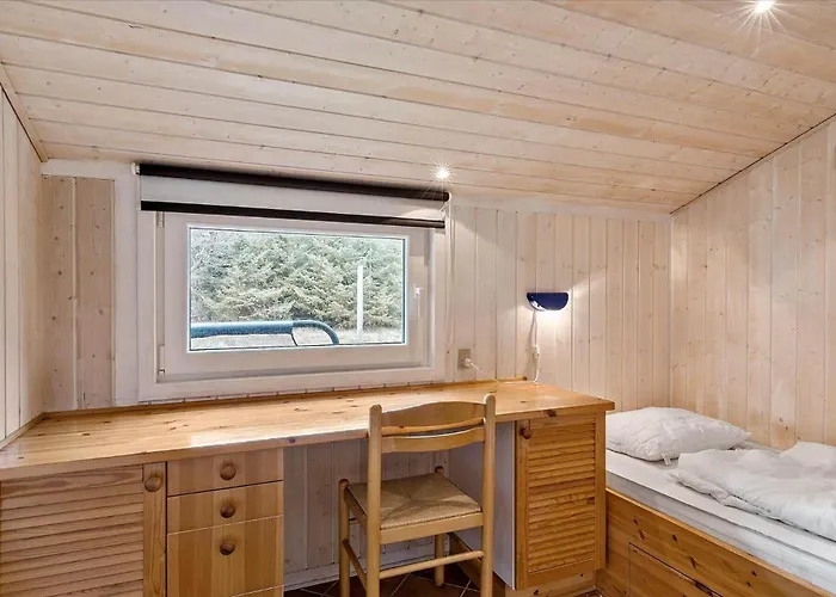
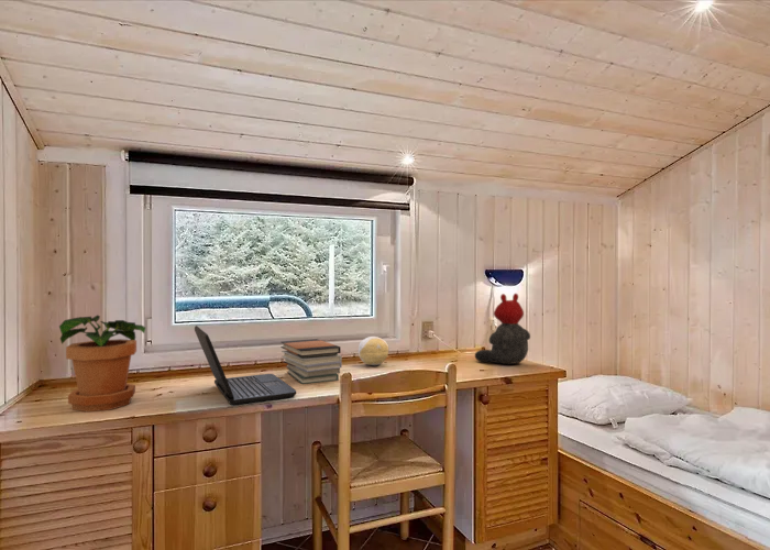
+ potted plant (112, 358)
+ laptop (243, 376)
+ teddy bear (502, 328)
+ decorative ball (373, 351)
+ book stack (310, 360)
